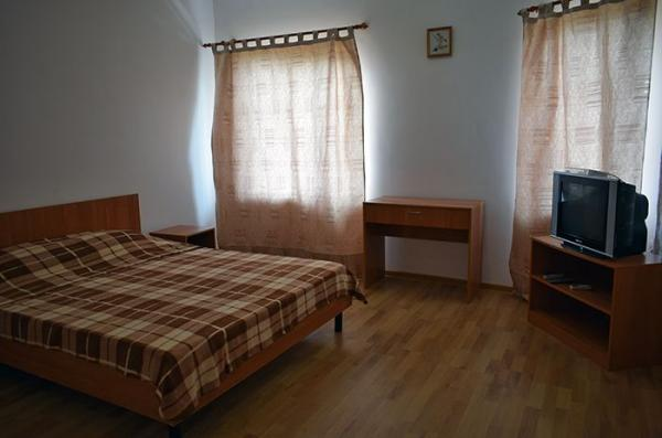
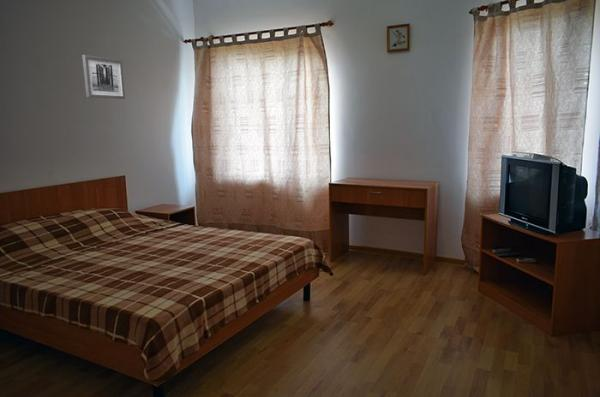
+ wall art (104, 78)
